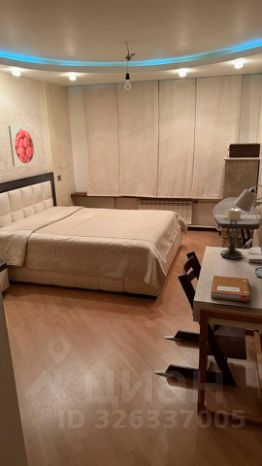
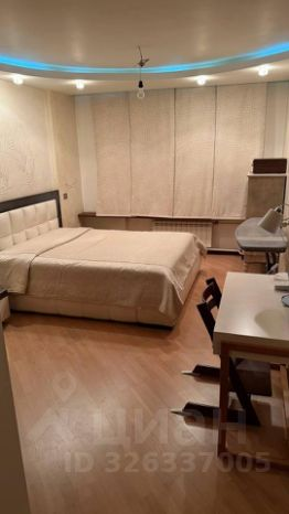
- notebook (230, 288)
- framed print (23, 146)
- candle holder (233, 231)
